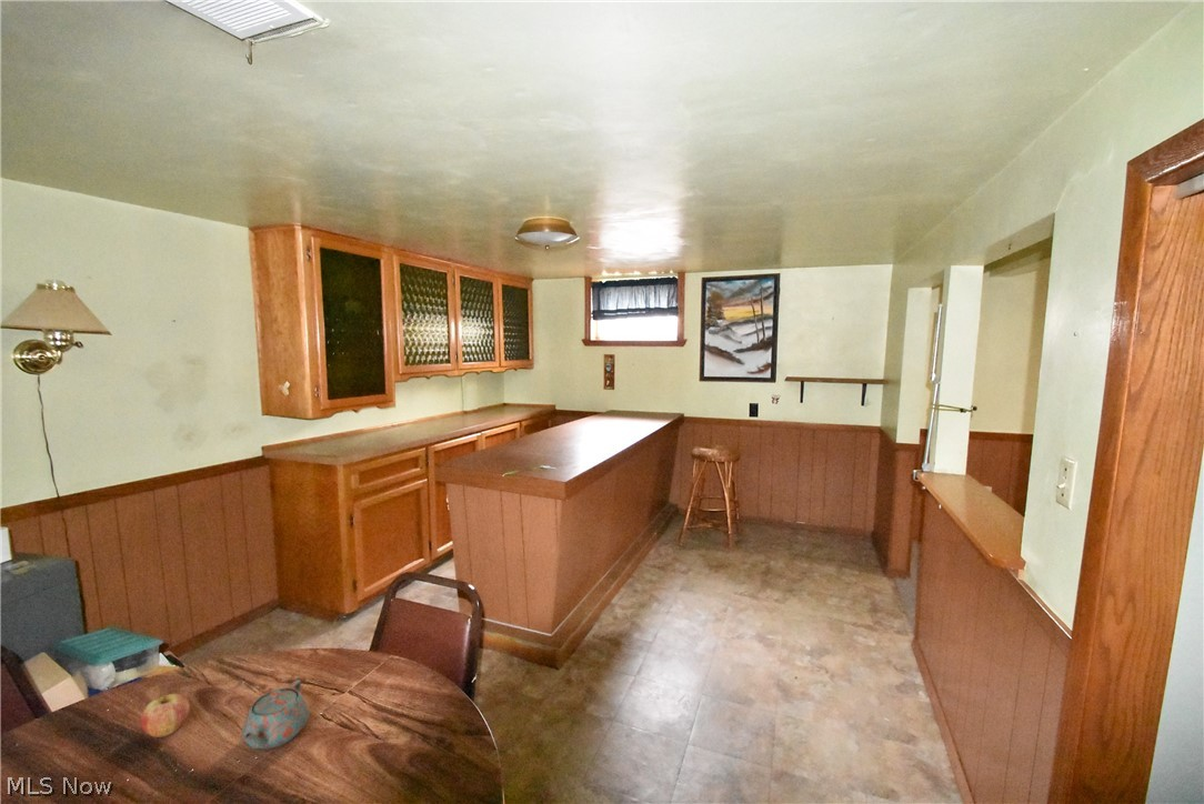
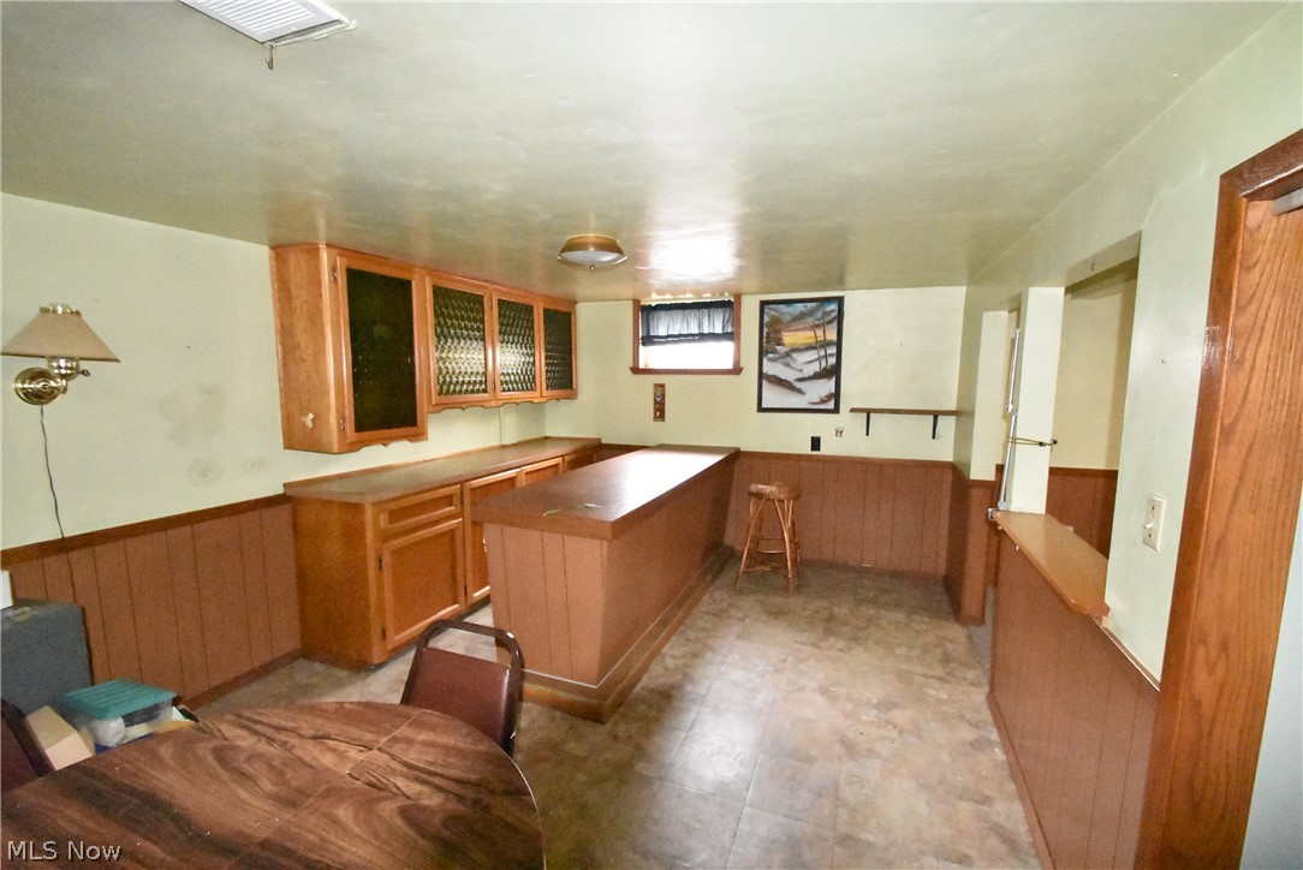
- teapot (274, 715)
- fruit (164, 714)
